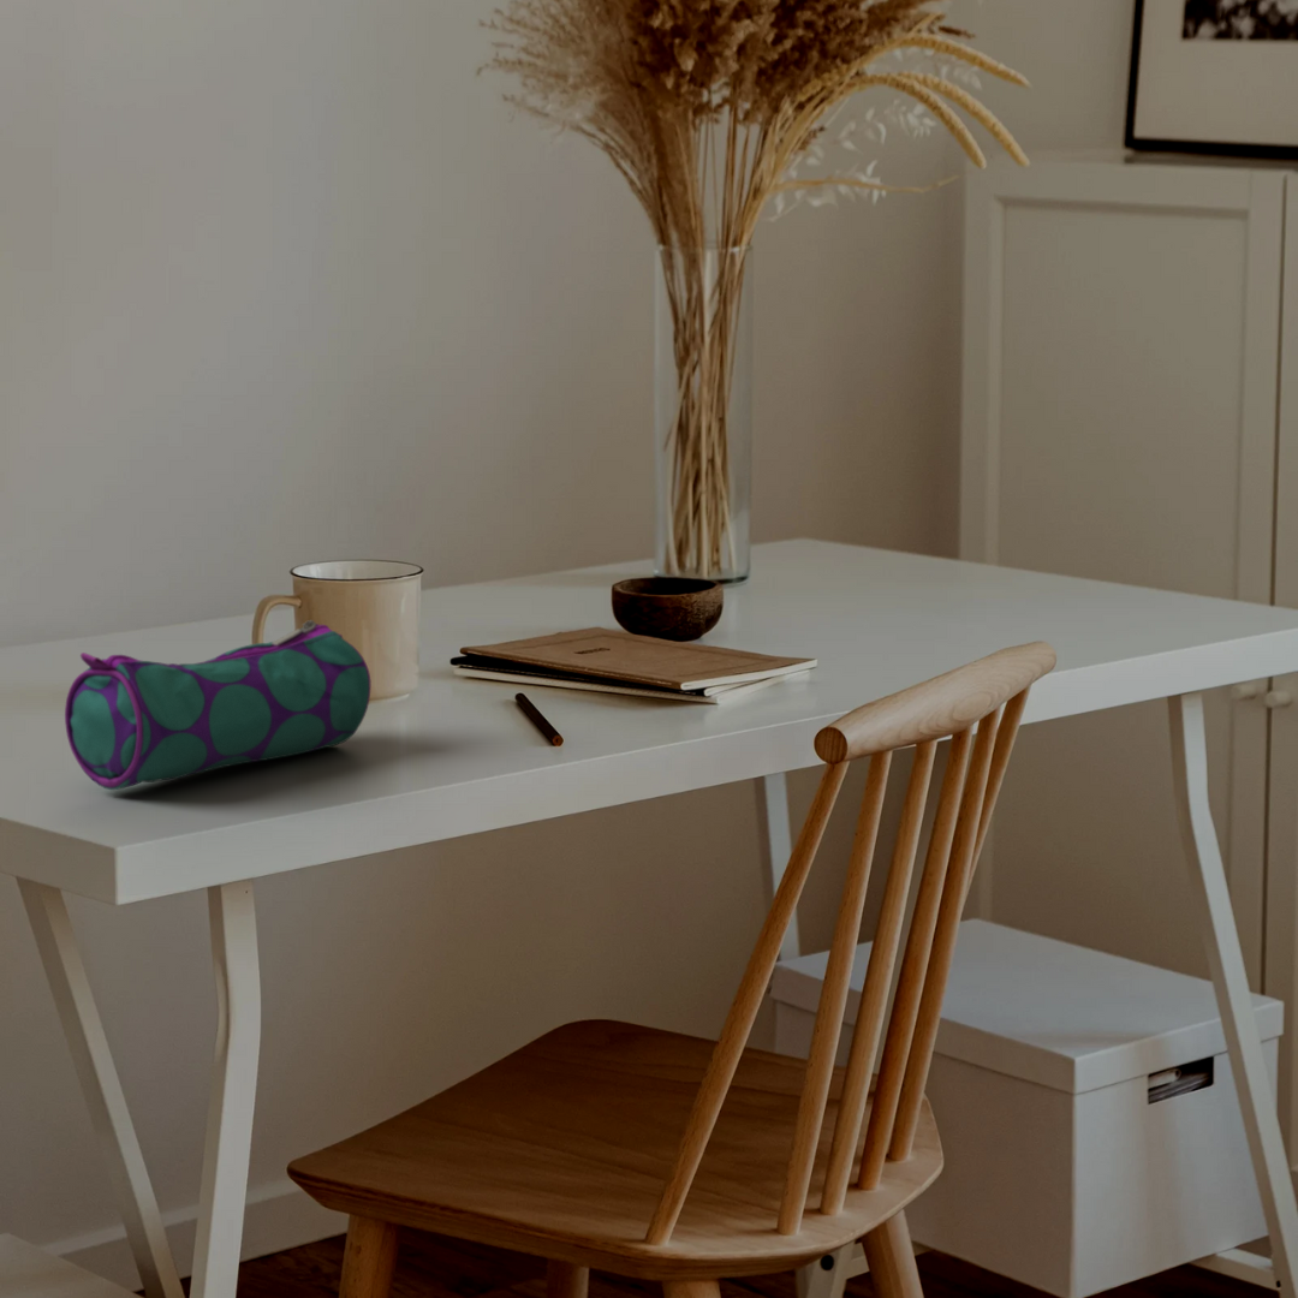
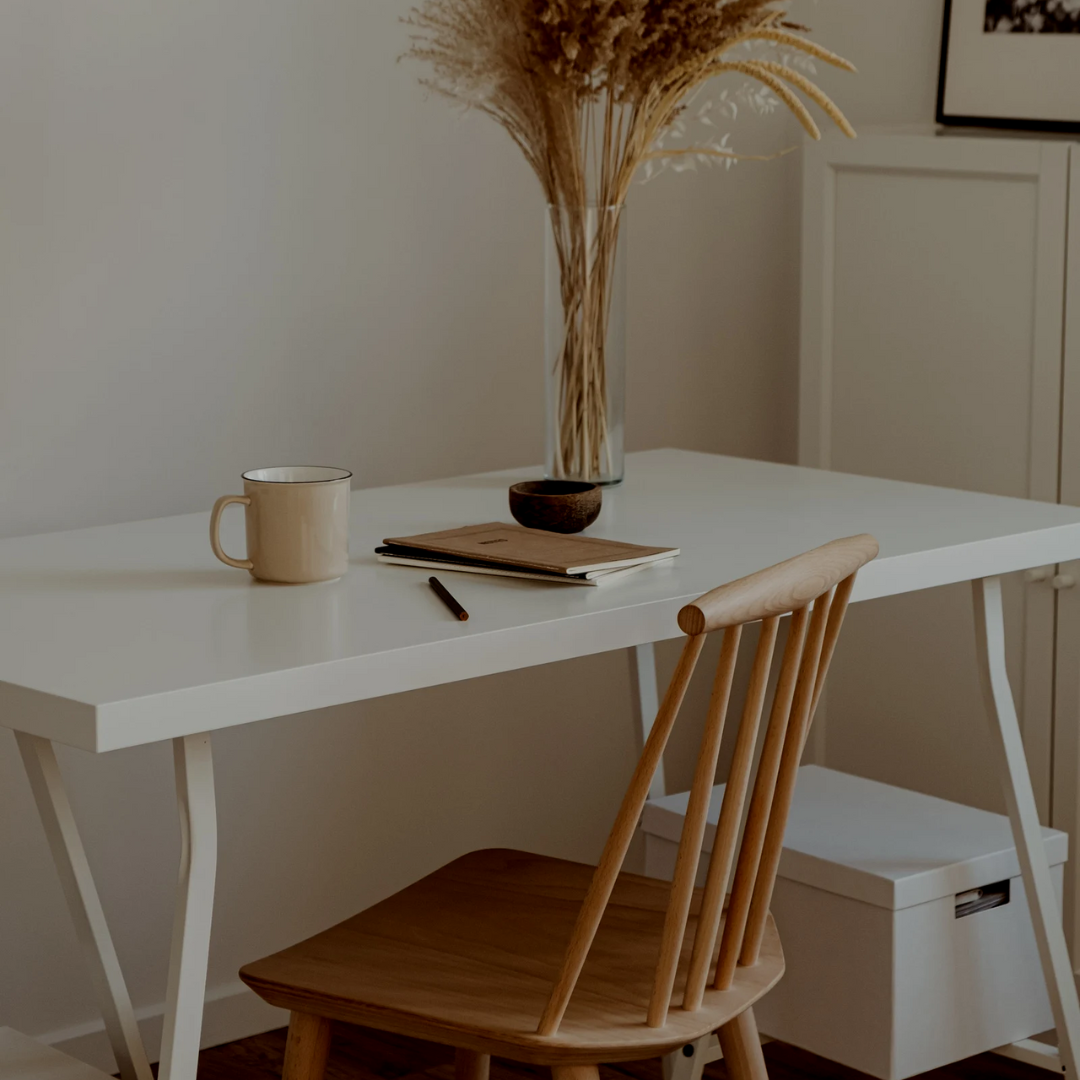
- pencil case (220, 701)
